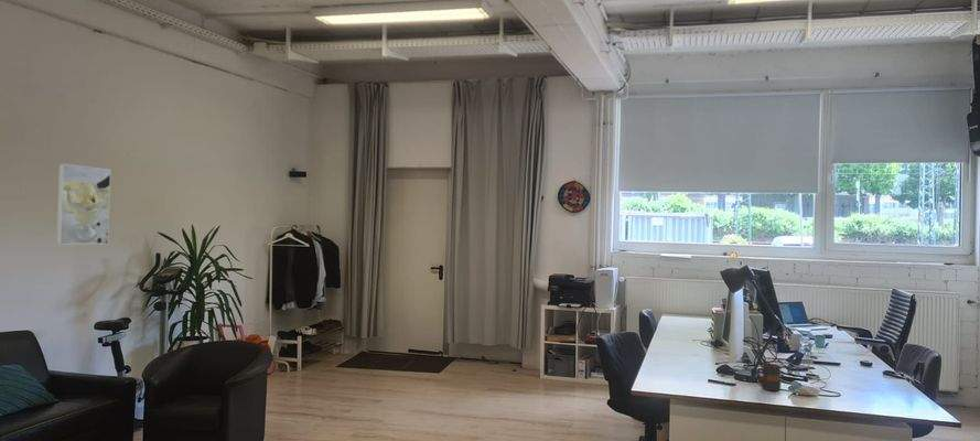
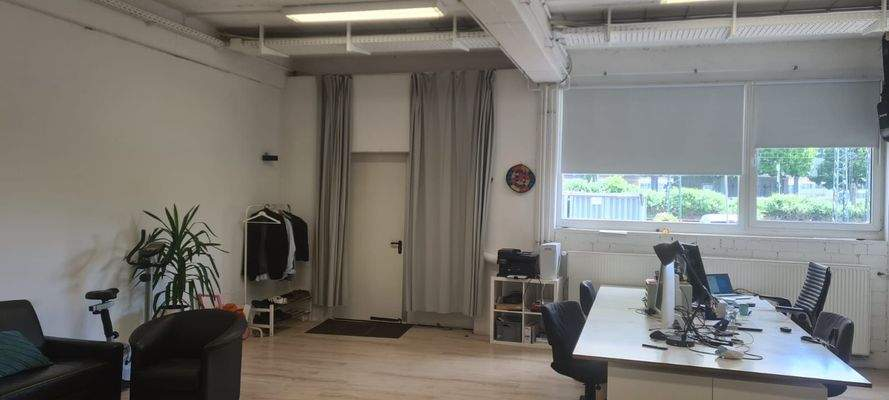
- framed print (84, 205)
- mug (767, 376)
